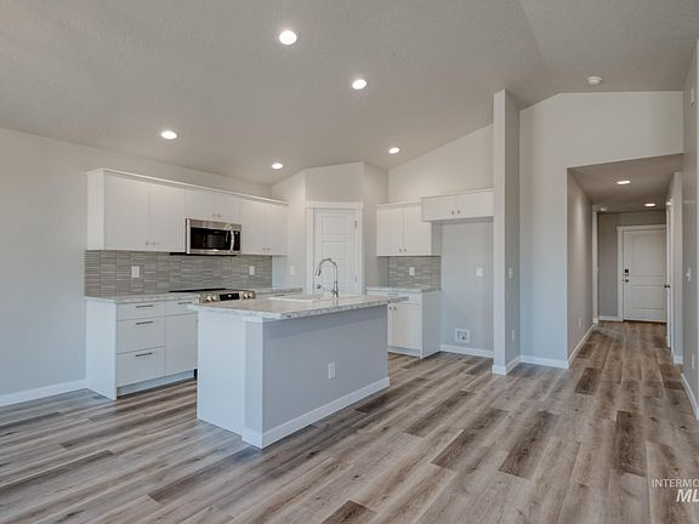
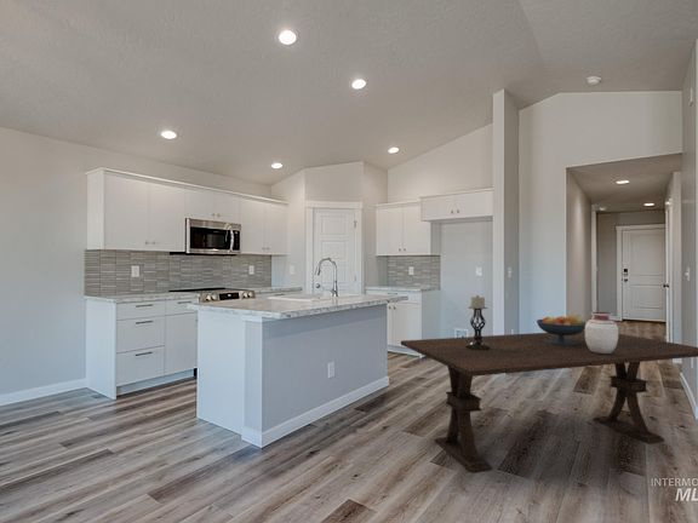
+ fruit bowl (561, 328)
+ candle holder (477, 321)
+ vase (601, 332)
+ dining table (547, 369)
